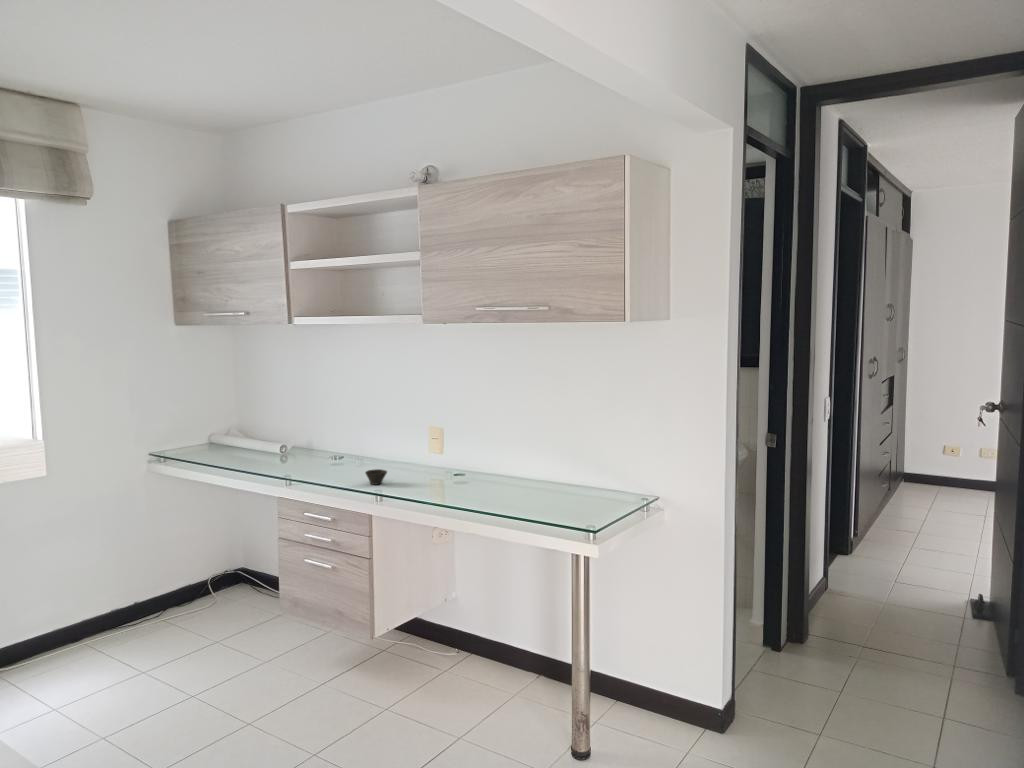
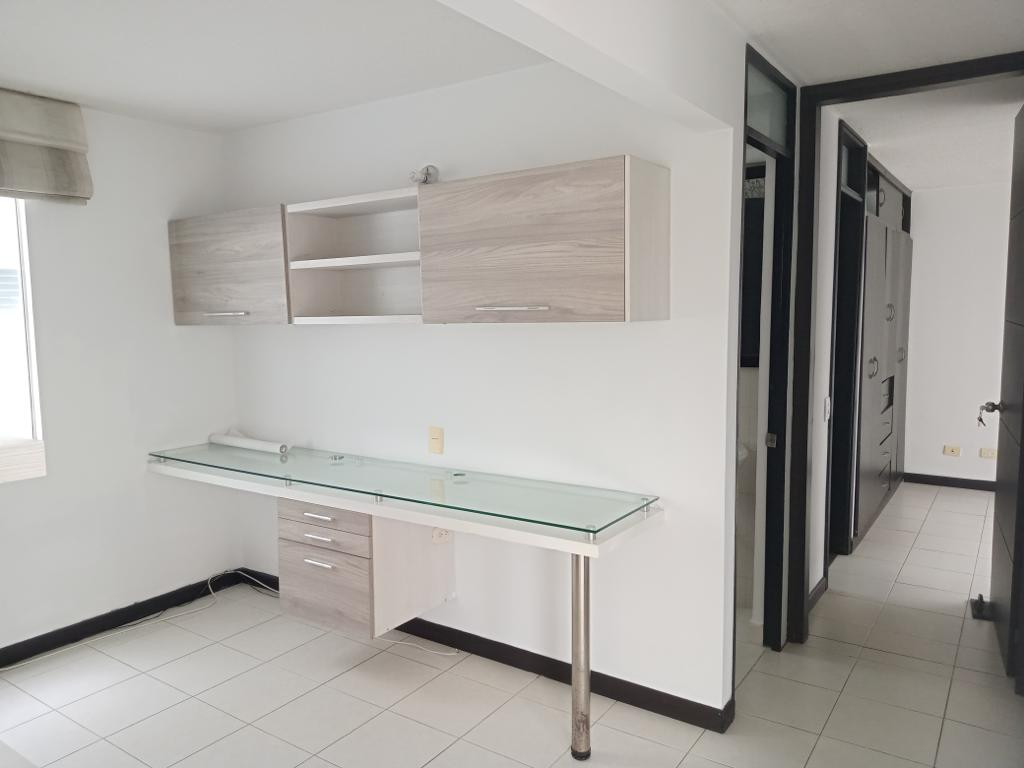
- cup (377, 477)
